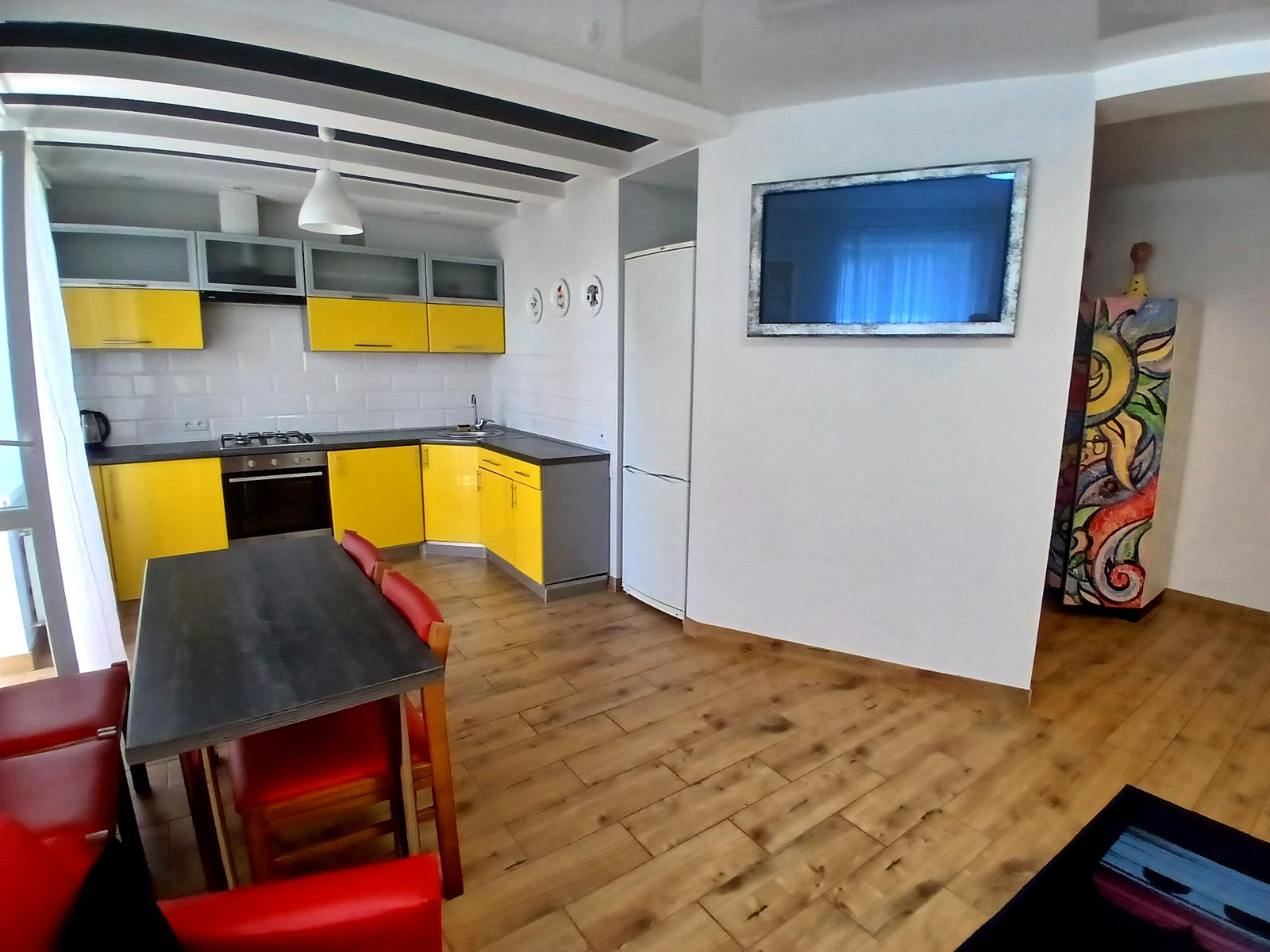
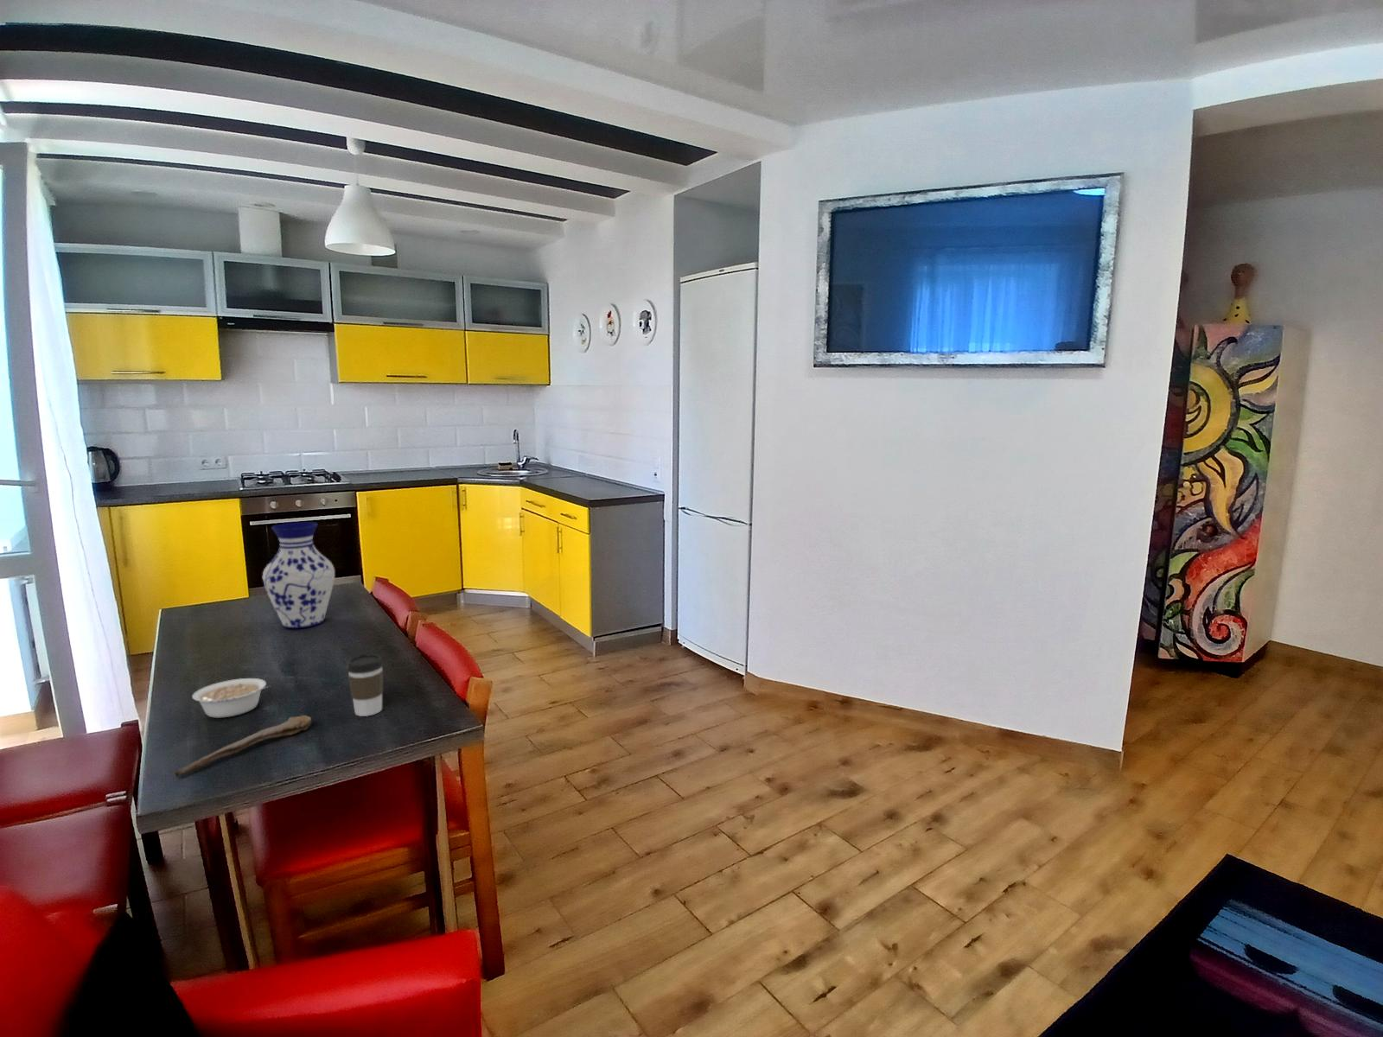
+ spoon (247, 742)
+ coffee cup (367, 684)
+ vase (299, 575)
+ legume (233, 696)
